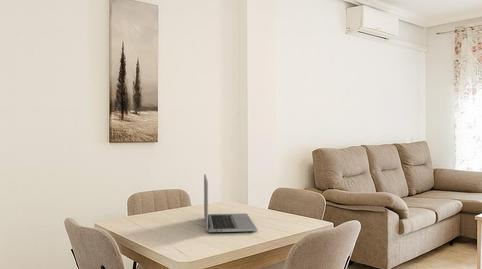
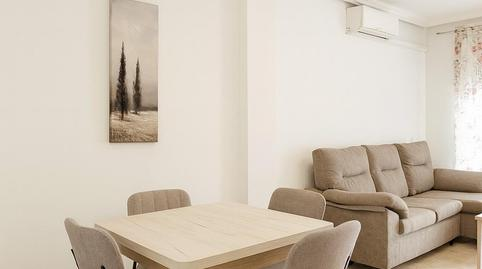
- laptop (228, 214)
